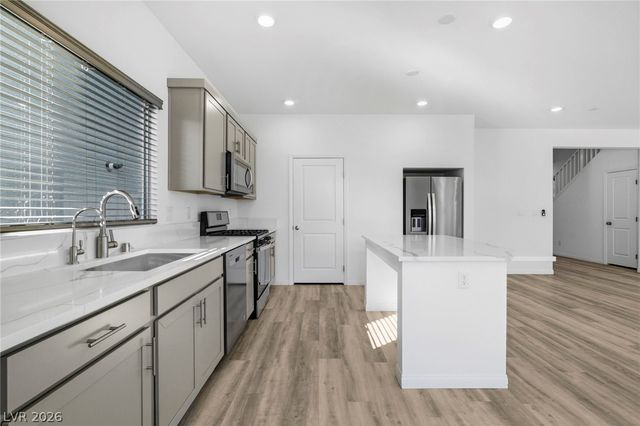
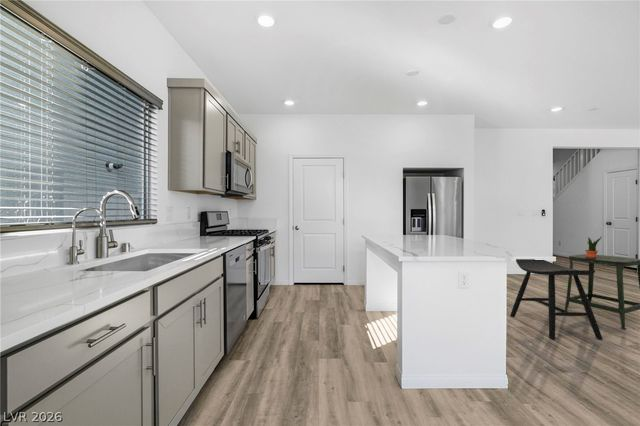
+ stool (601, 295)
+ stool (551, 295)
+ potted plant (594, 246)
